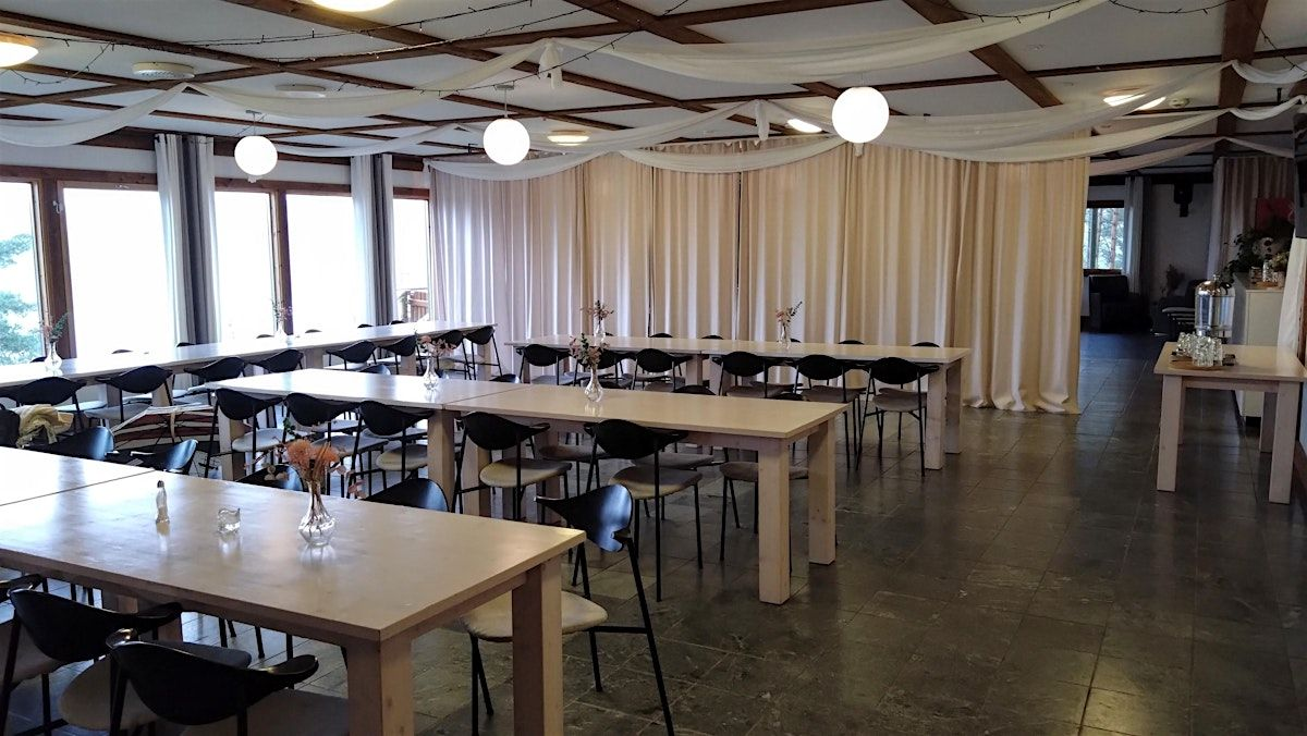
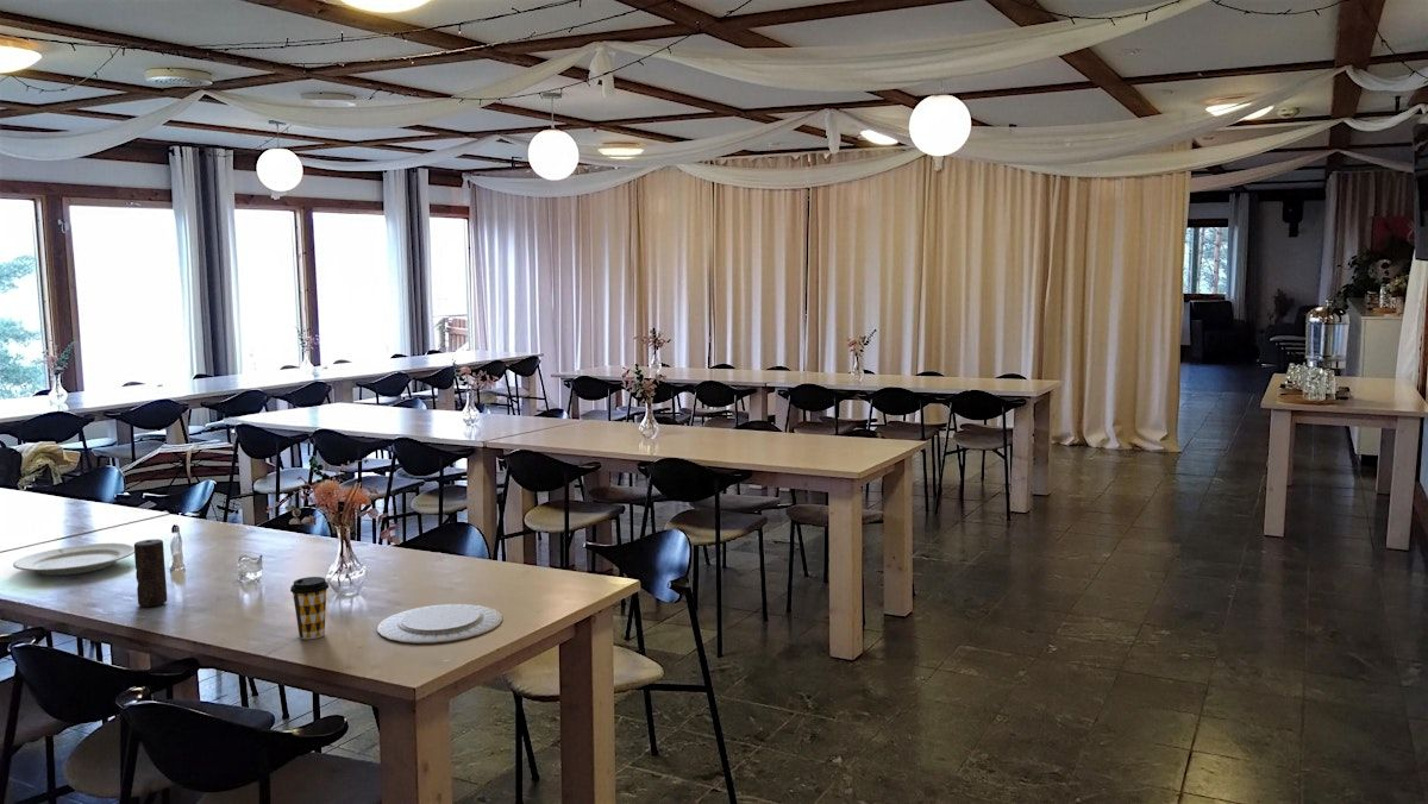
+ candle (150, 572)
+ chinaware (440, 620)
+ coffee cup (311, 608)
+ chinaware (76, 560)
